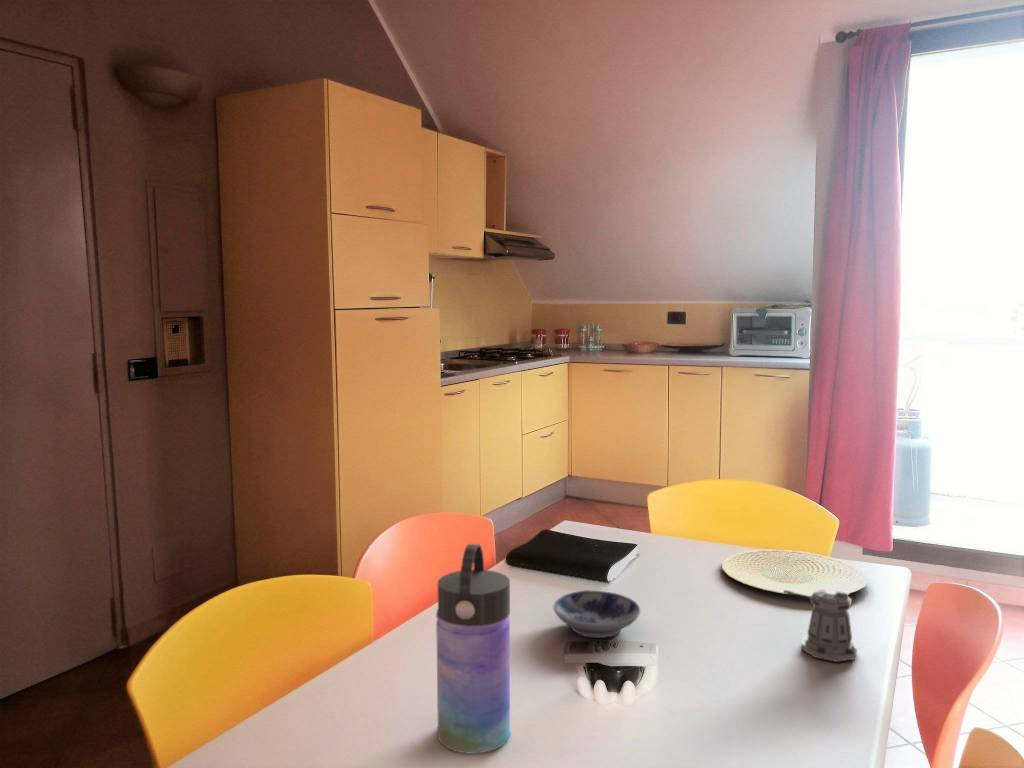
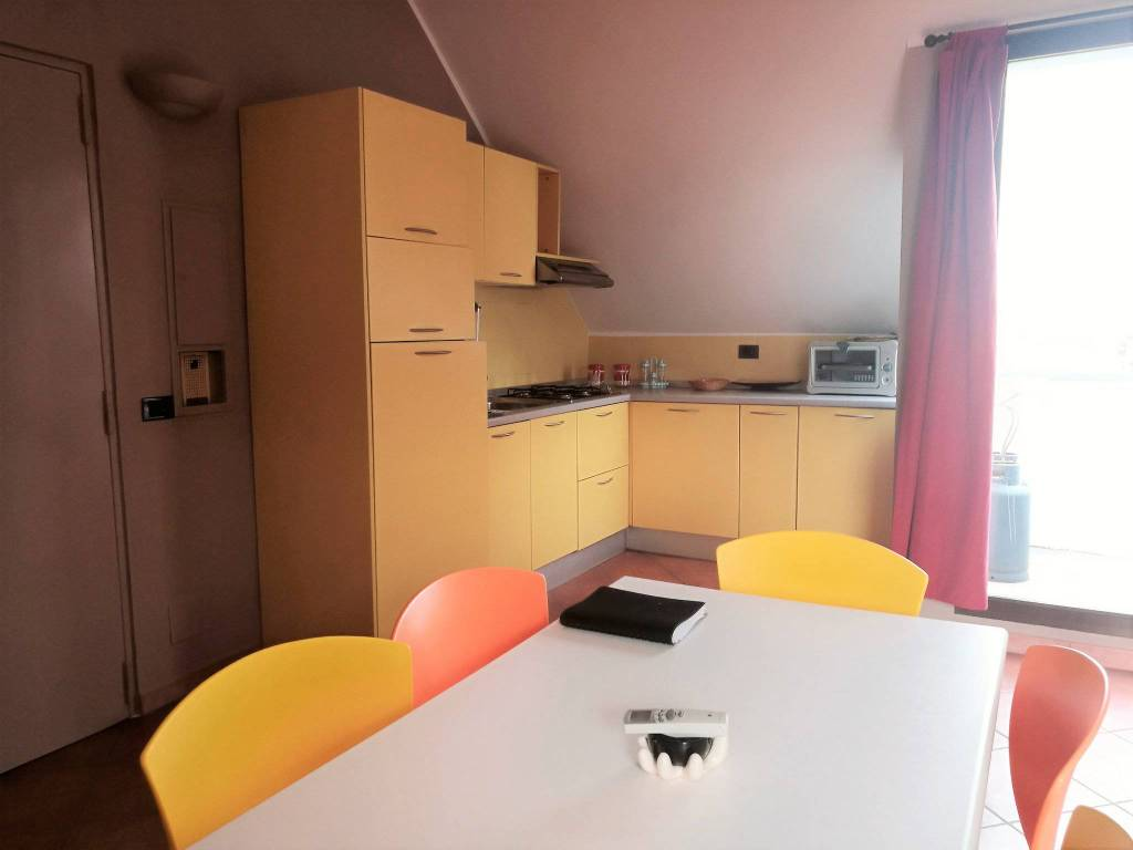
- water bottle (473, 640)
- bowl (596, 616)
- pepper shaker (824, 618)
- plate (792, 573)
